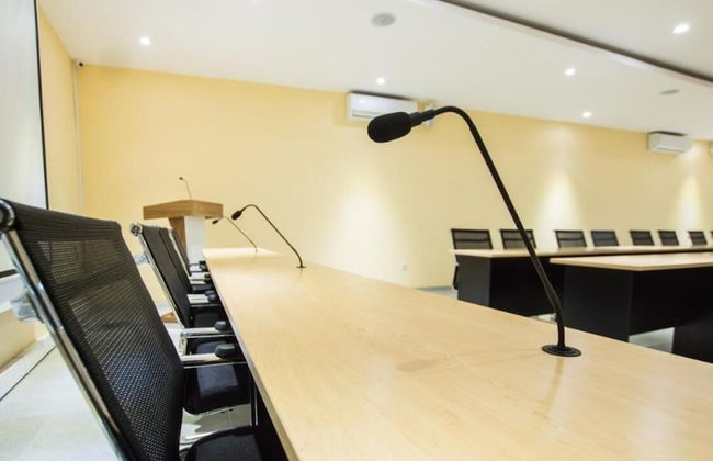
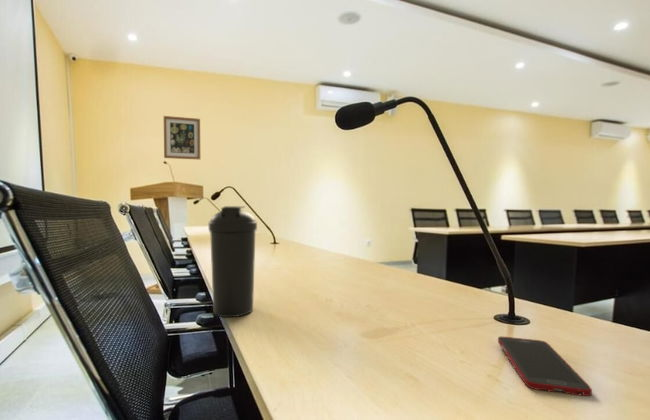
+ wall art (182, 138)
+ cell phone (537, 362)
+ water bottle (233, 258)
